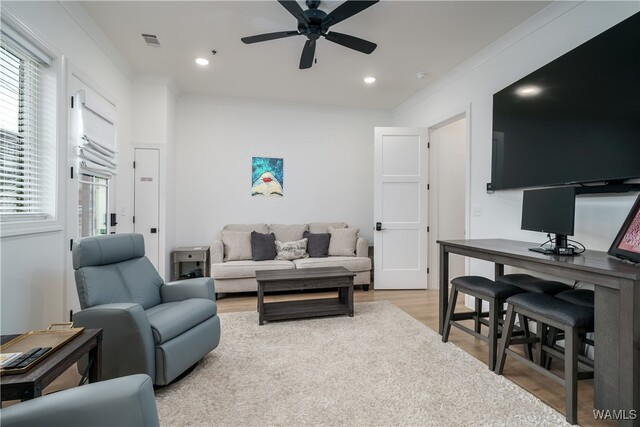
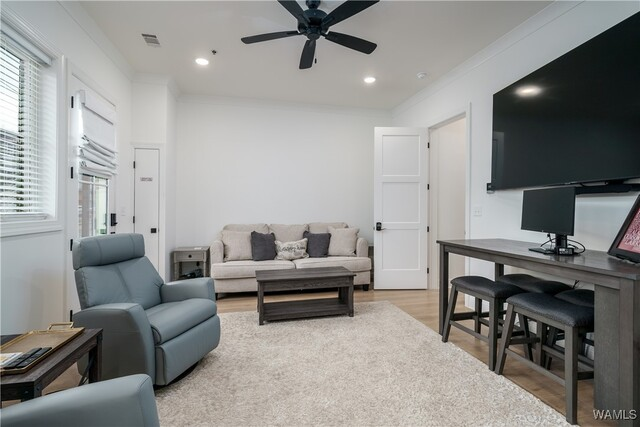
- wall art (267, 177)
